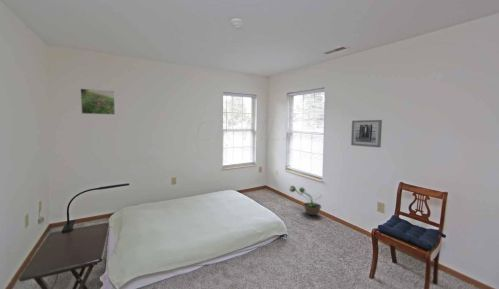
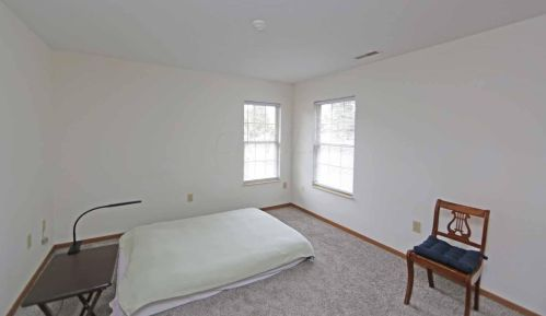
- decorative plant (302, 195)
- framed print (98, 102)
- wall art (365, 133)
